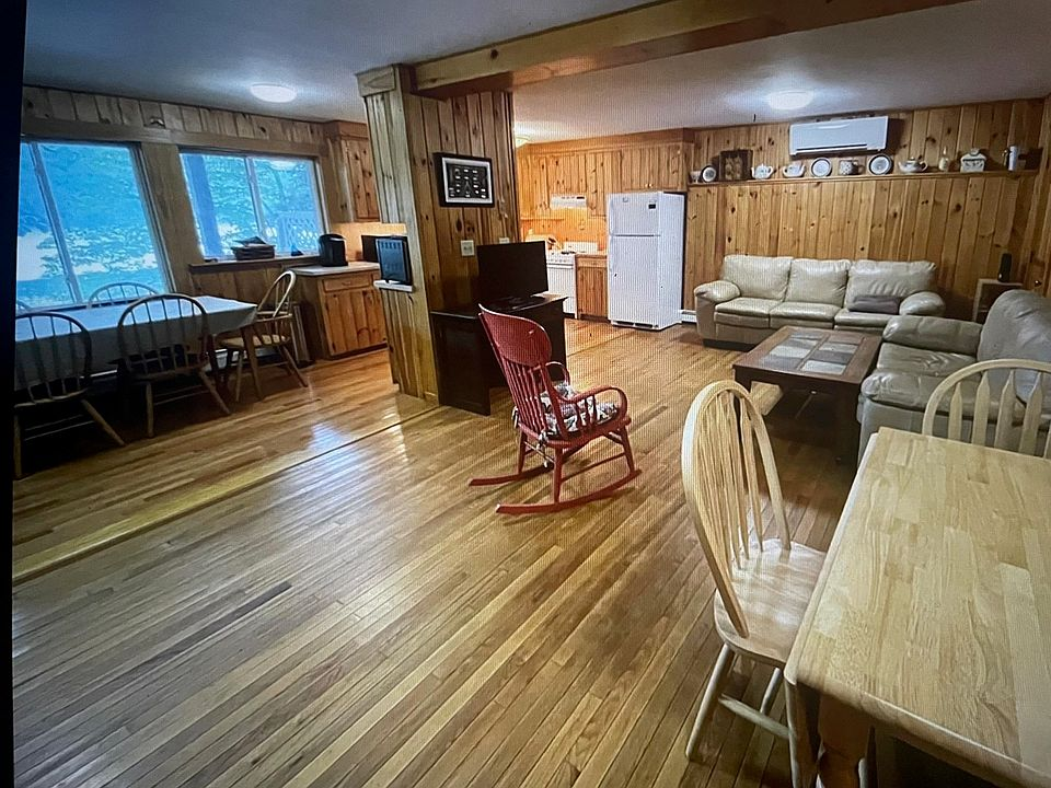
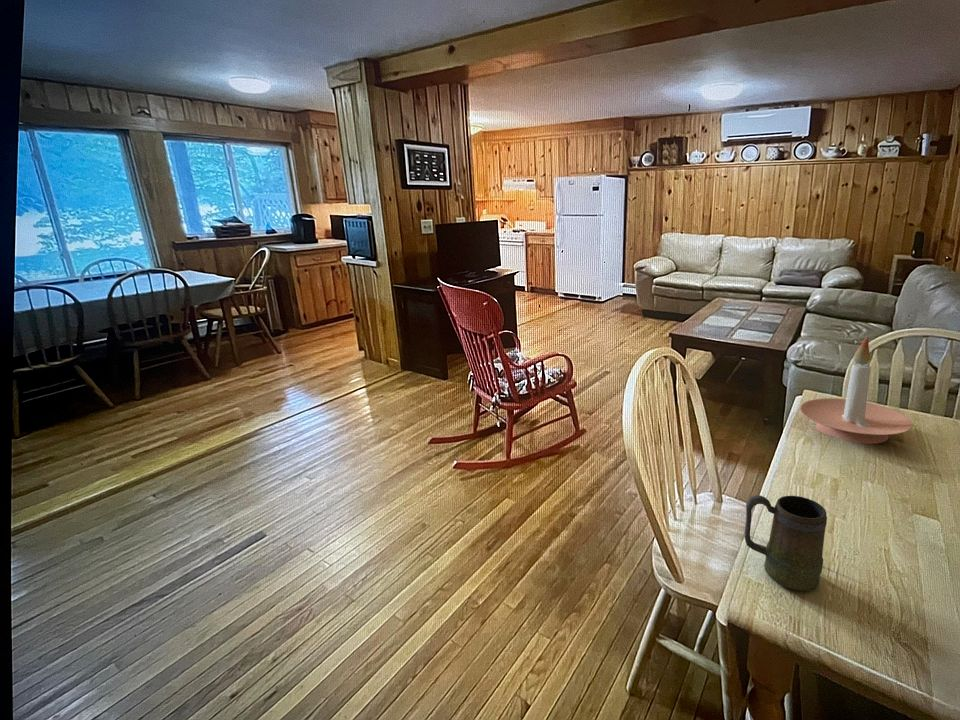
+ candle holder (858, 385)
+ mug (783, 537)
